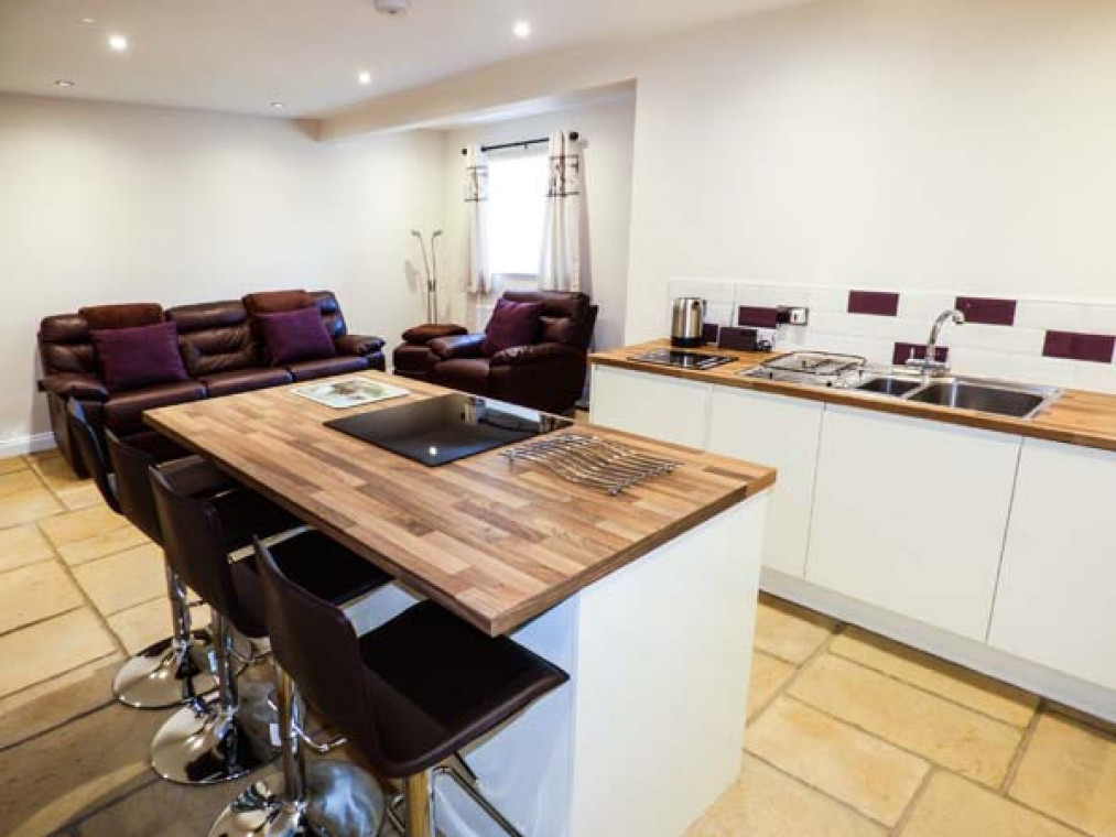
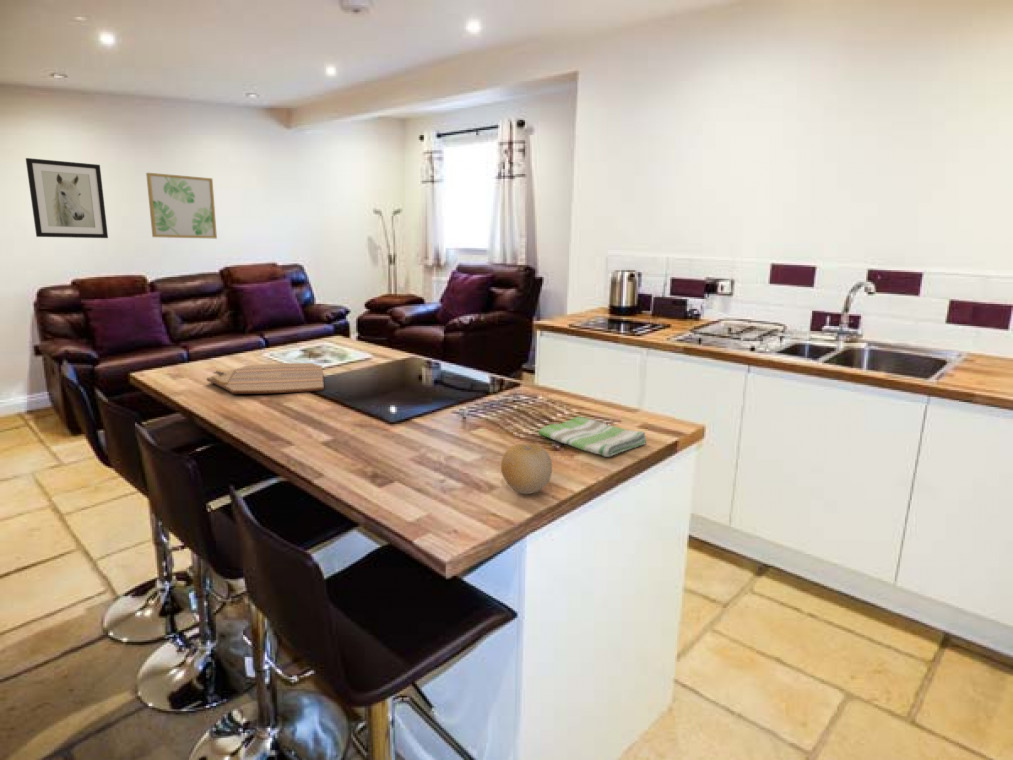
+ dish towel (591, 433)
+ cutting board (266, 375)
+ fruit (527, 468)
+ wall art (68, 200)
+ wall art (183, 207)
